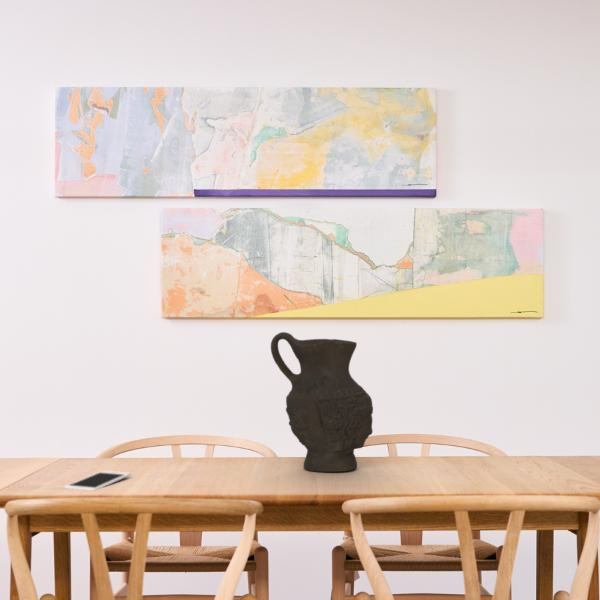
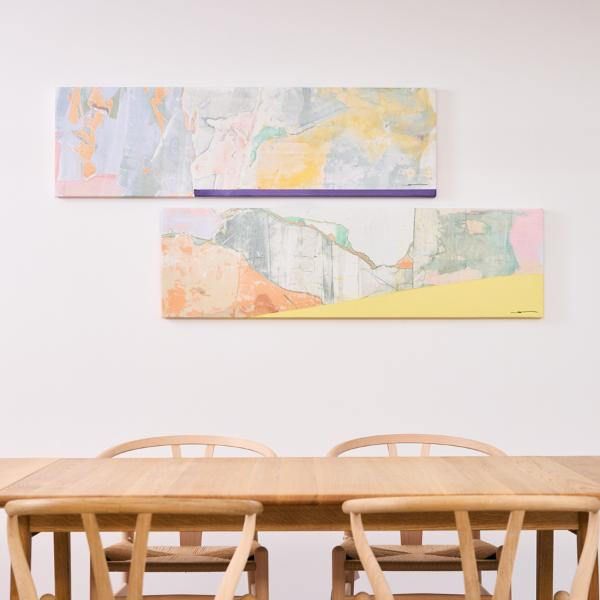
- cell phone (98, 480)
- decorative vase (322, 400)
